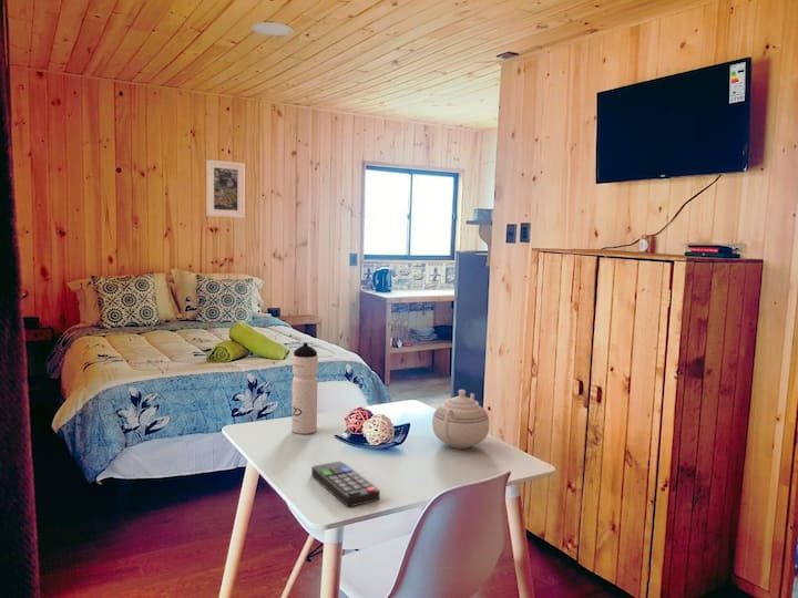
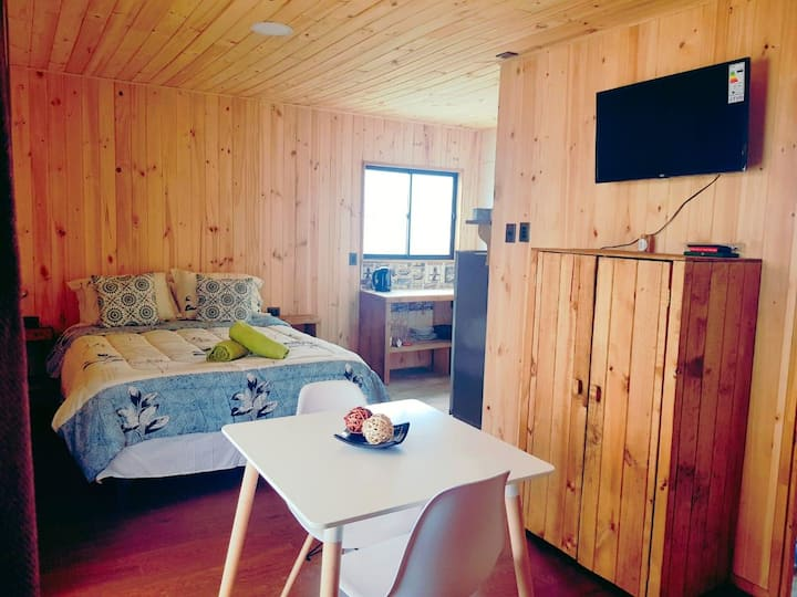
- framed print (225, 189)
- remote control (344, 481)
- water bottle (305, 386)
- teapot (460, 417)
